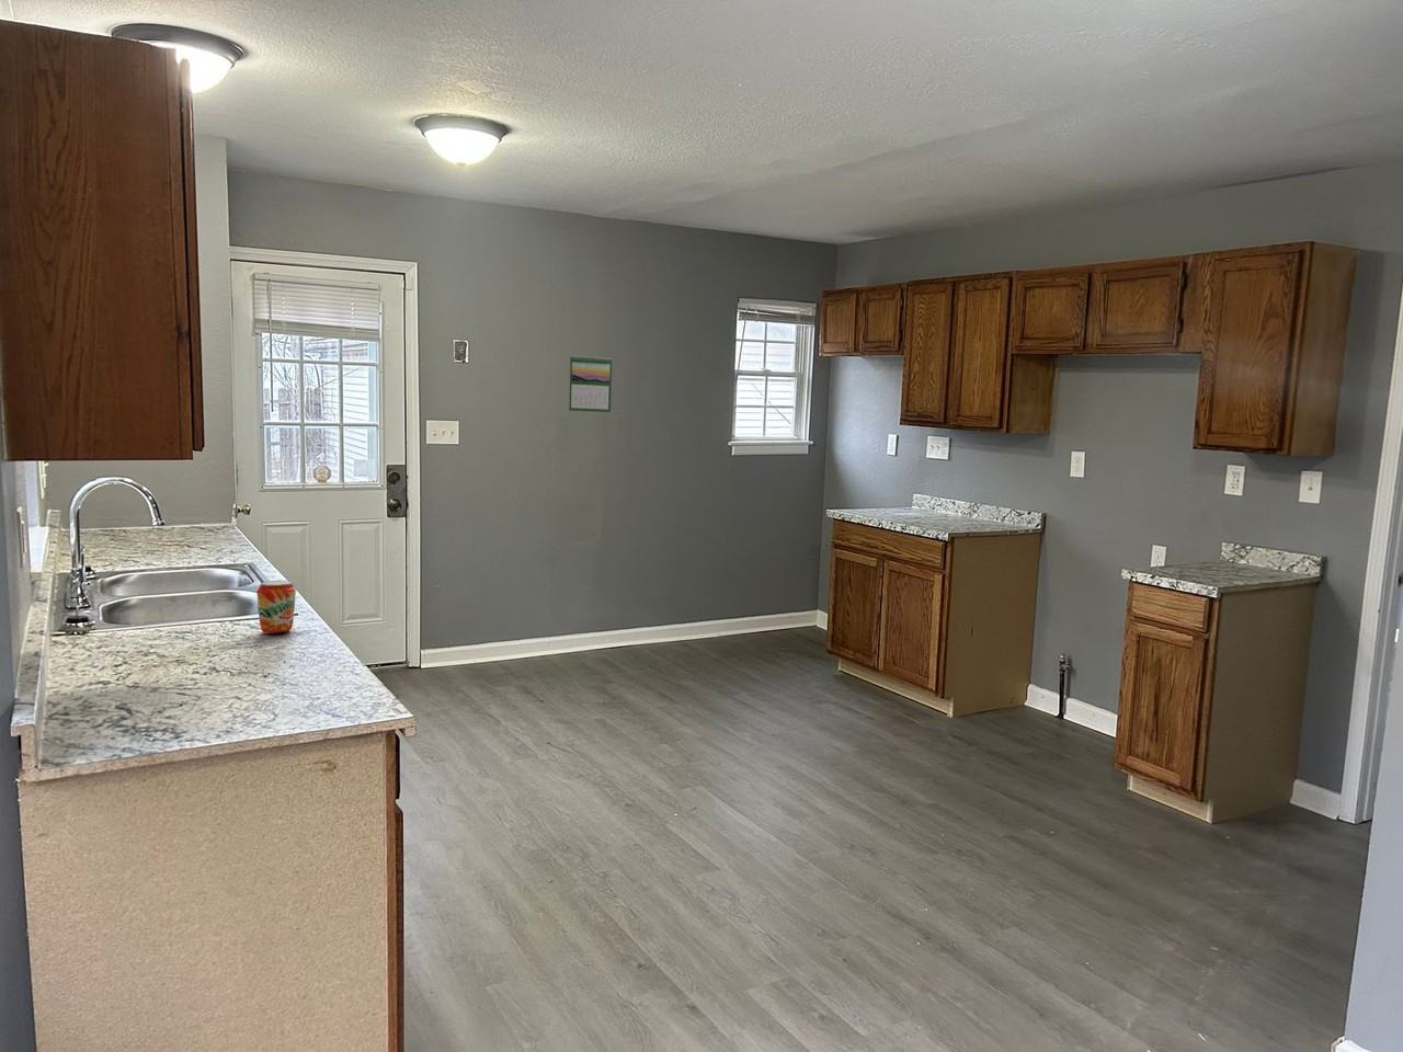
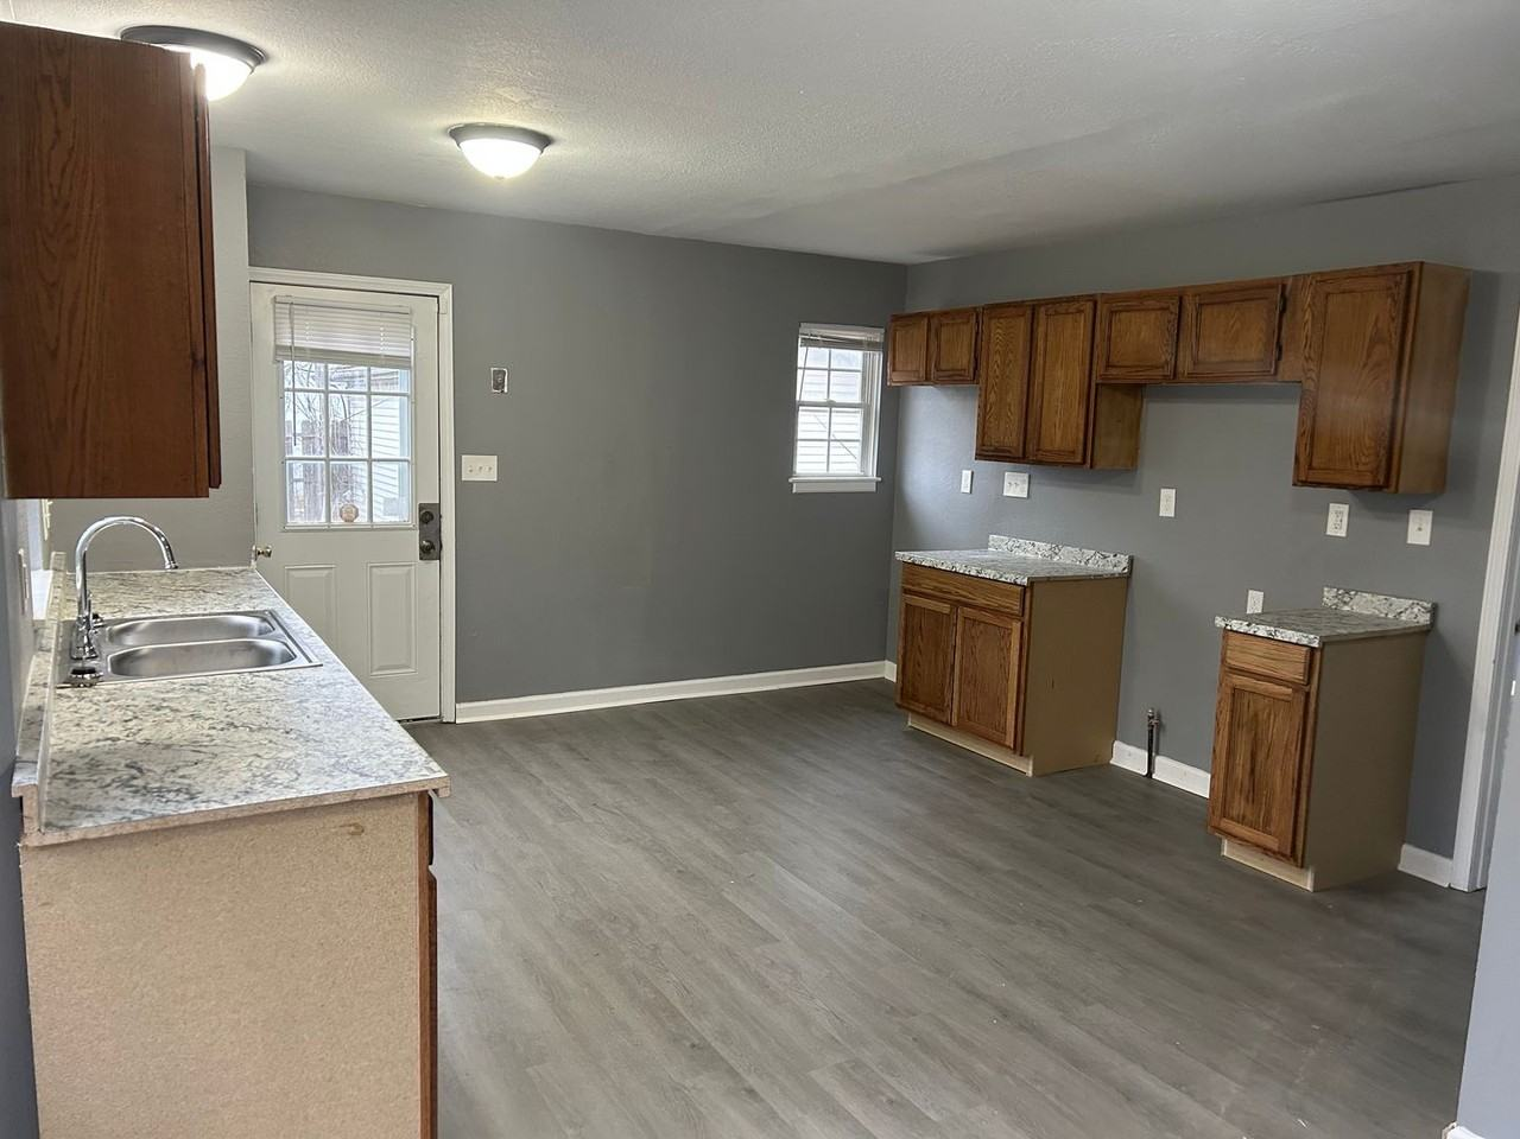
- calendar (590, 383)
- beverage can (276, 607)
